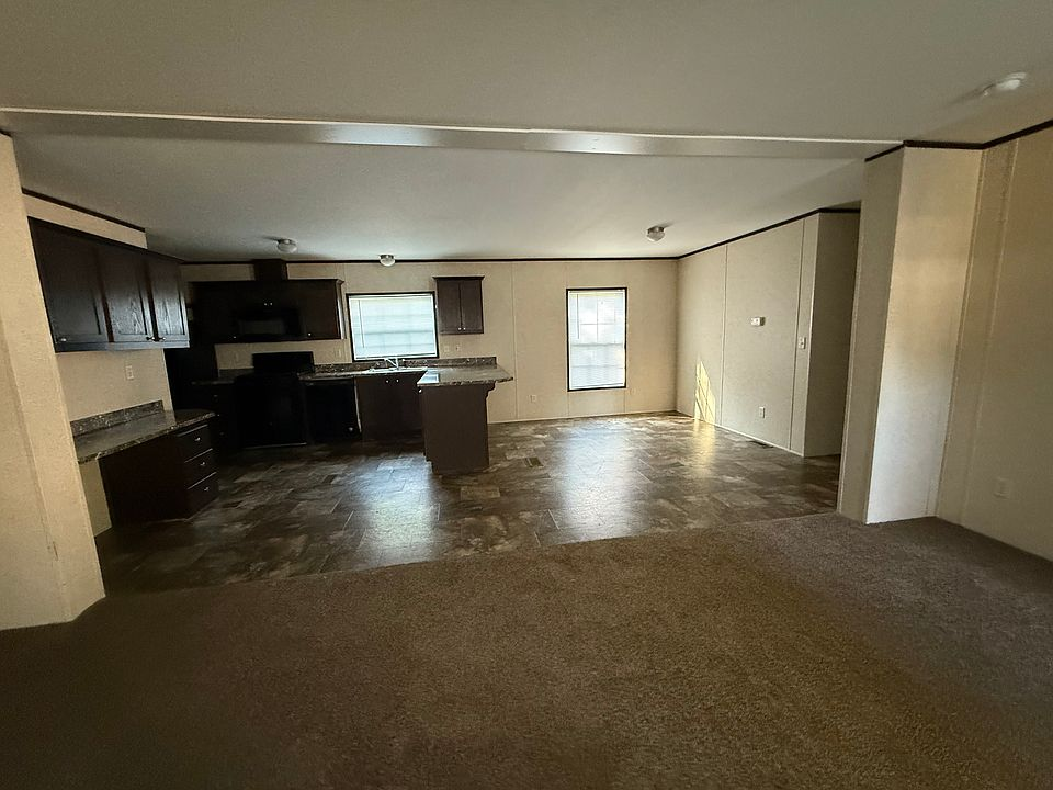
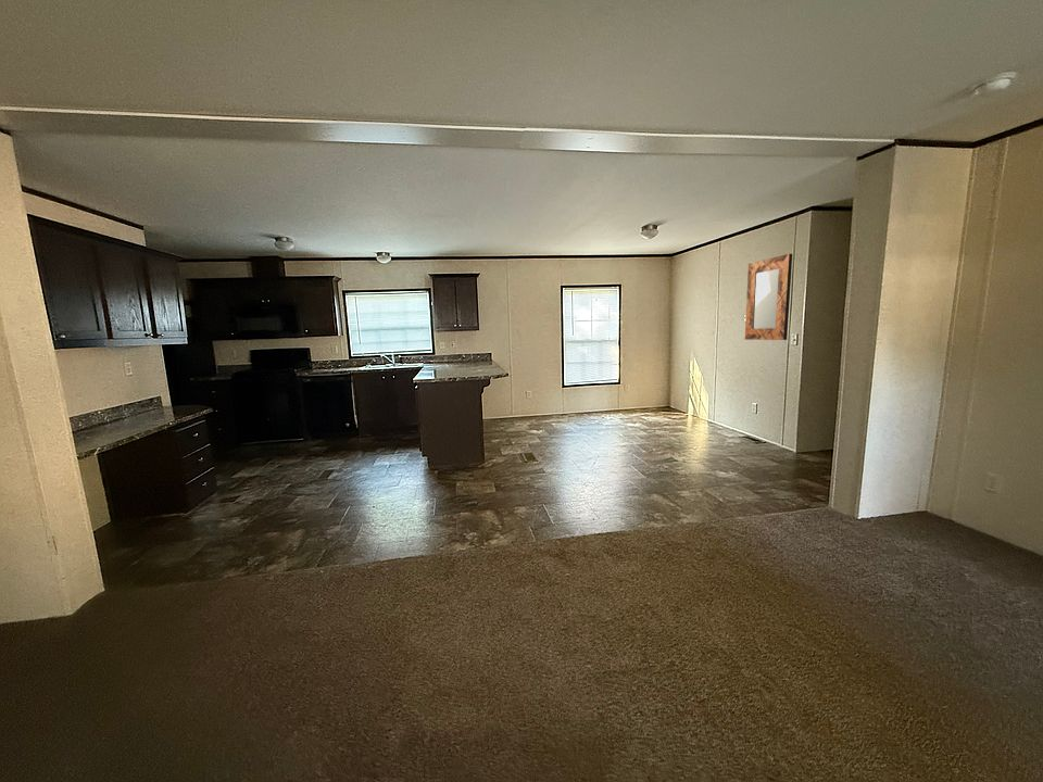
+ home mirror (766, 300)
